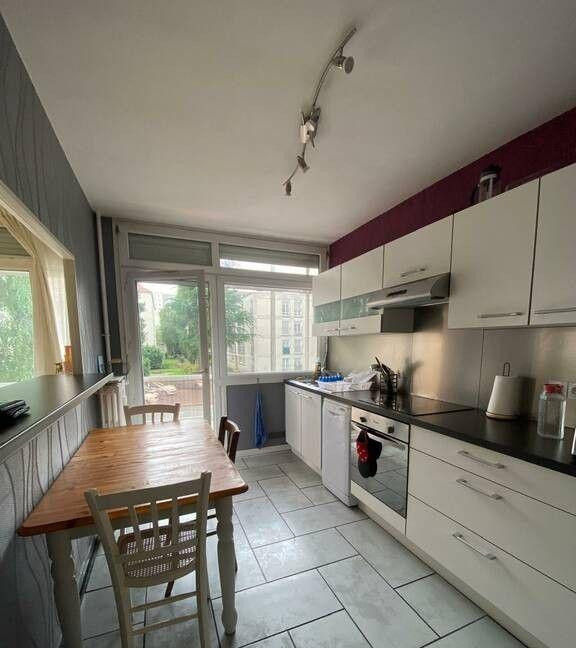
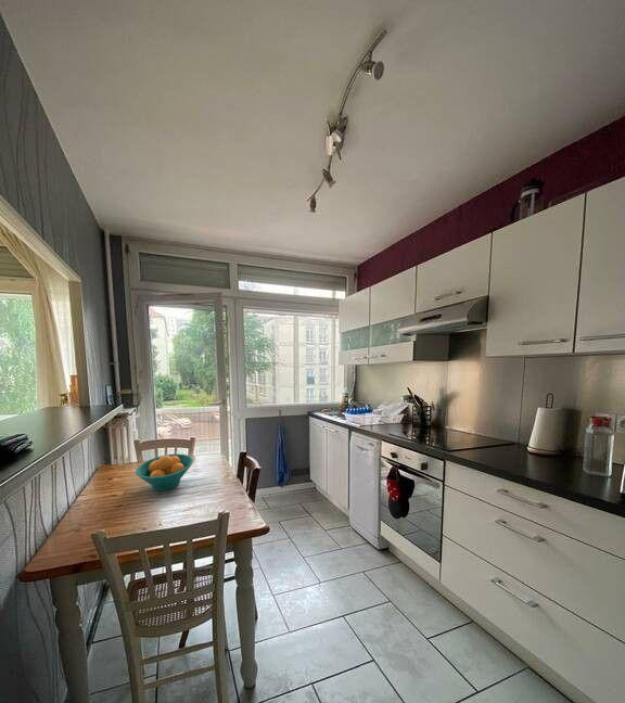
+ fruit bowl (165, 470)
